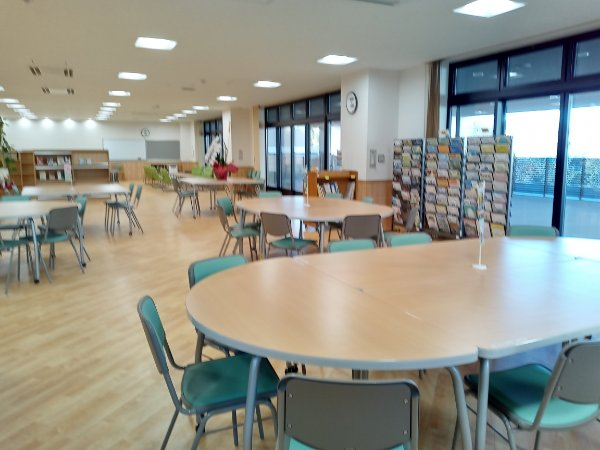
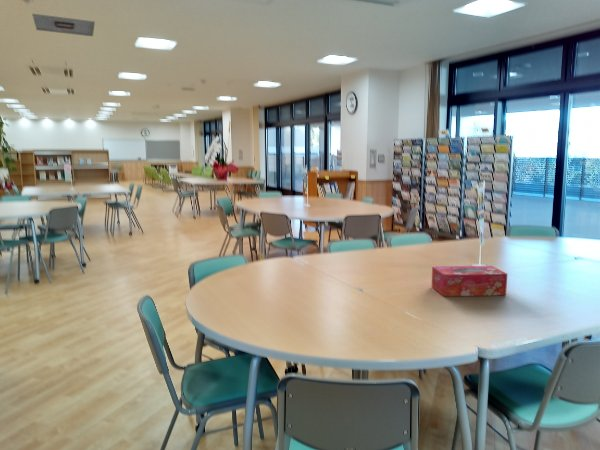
+ tissue box (468, 280)
+ ceiling vent (64, 25)
